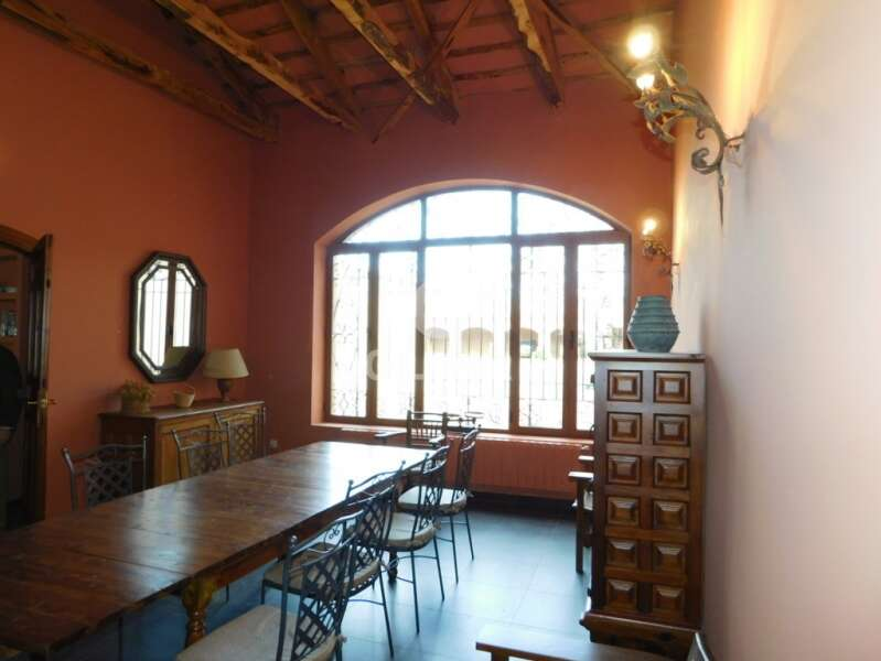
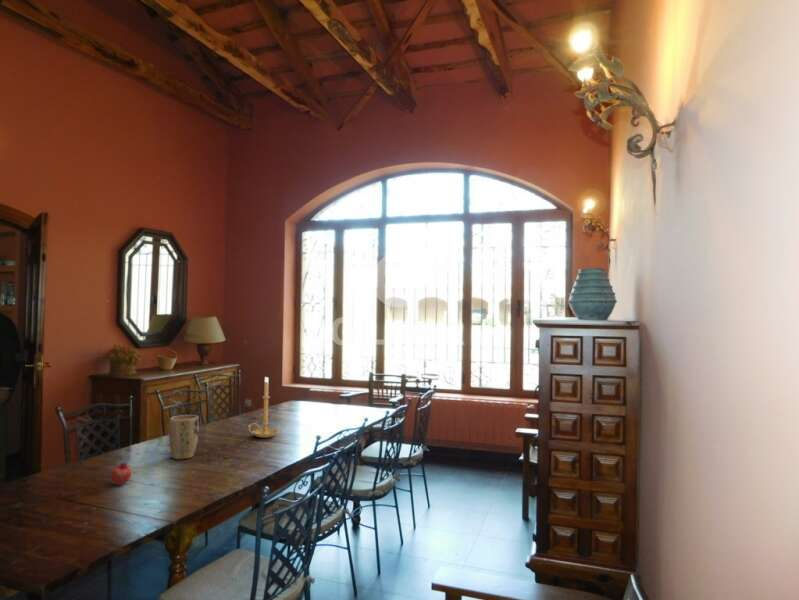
+ fruit (120, 473)
+ candle holder (265, 406)
+ plant pot (184, 436)
